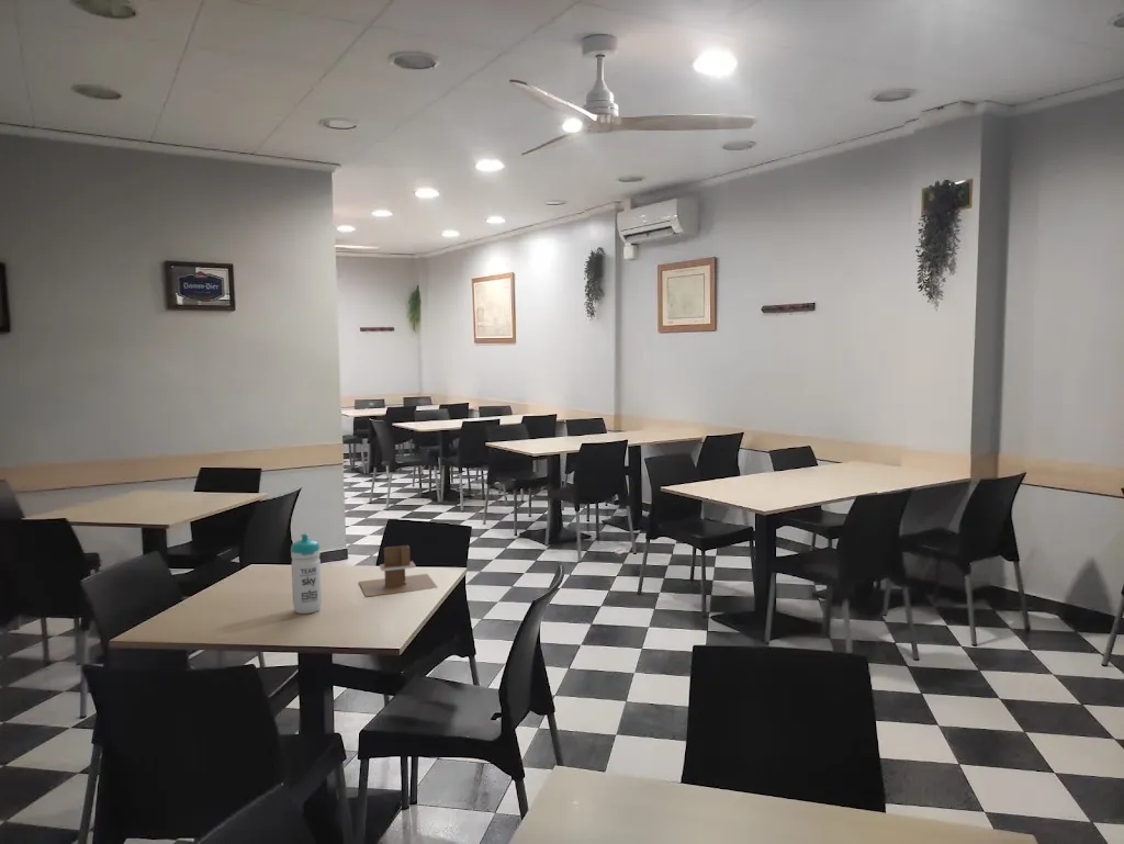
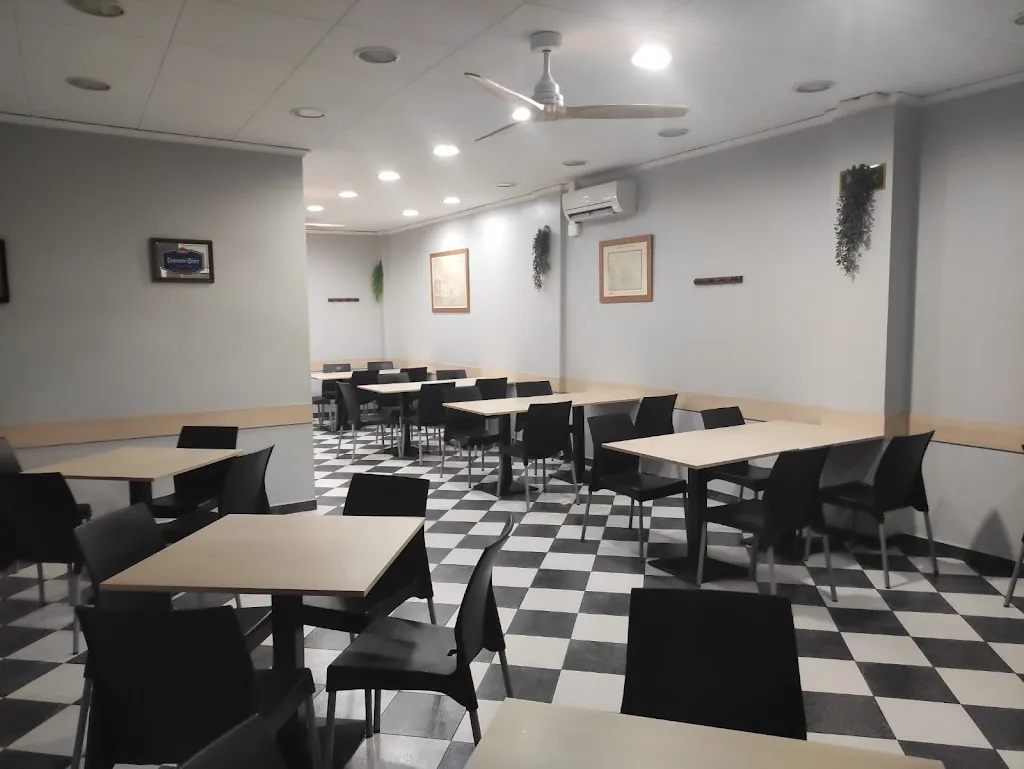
- napkin holder (397, 565)
- water bottle (306, 572)
